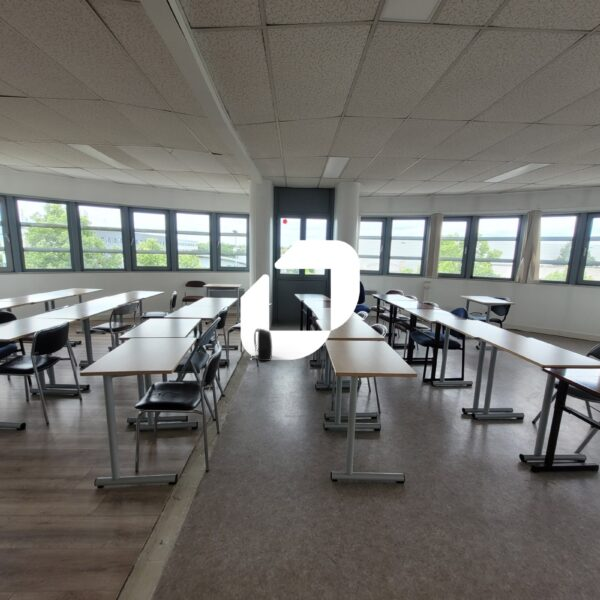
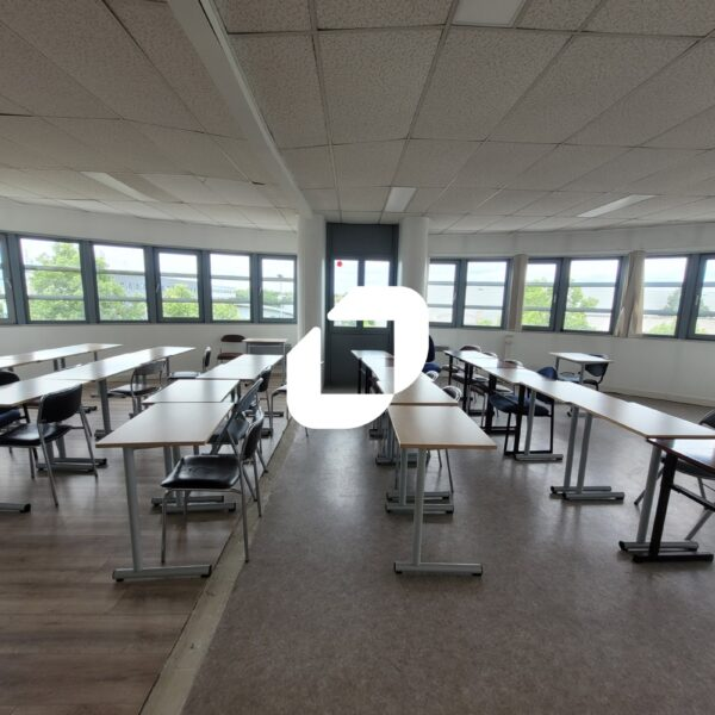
- backpack (261, 343)
